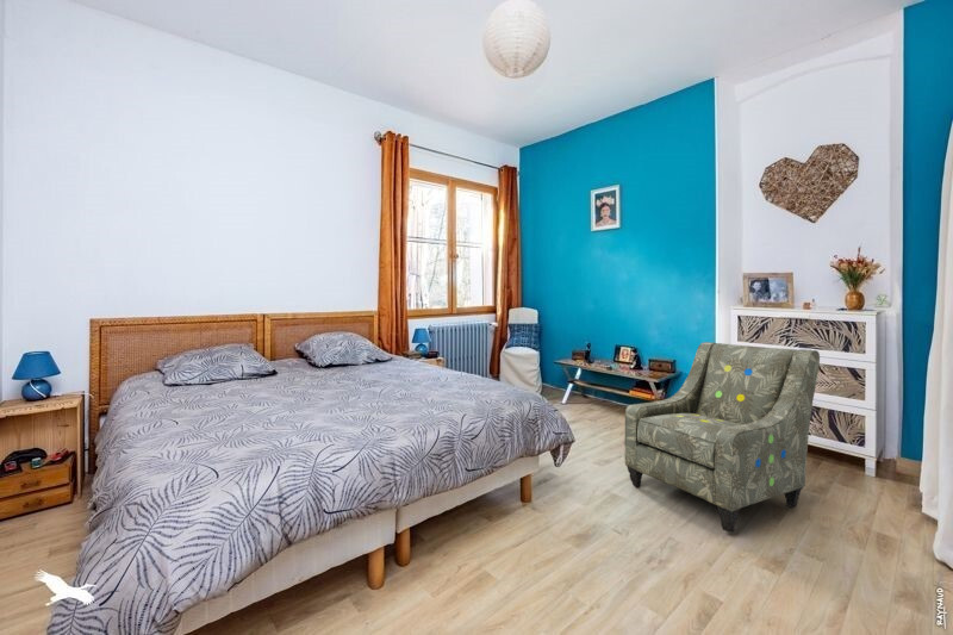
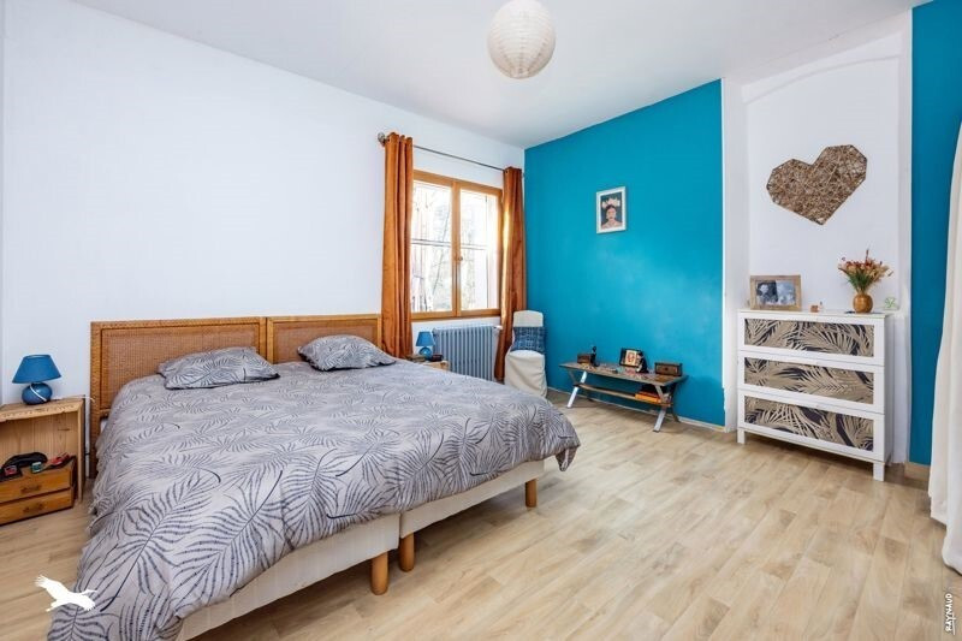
- armchair (717, 421)
